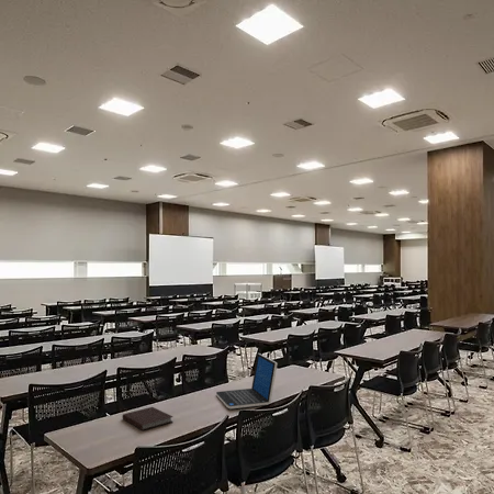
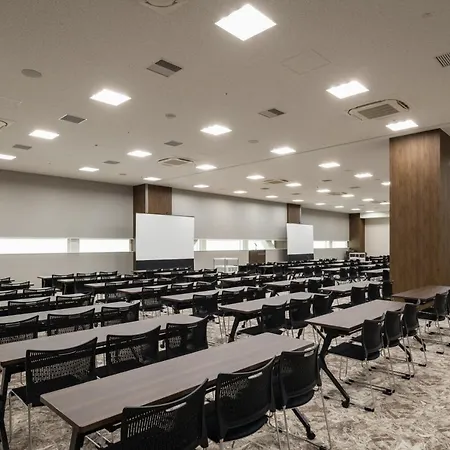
- laptop (252, 380)
- notebook (147, 417)
